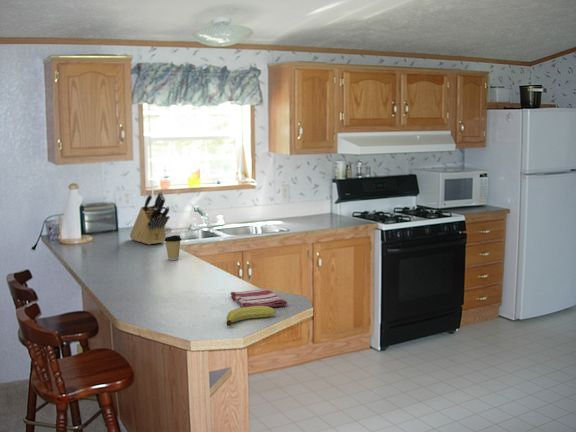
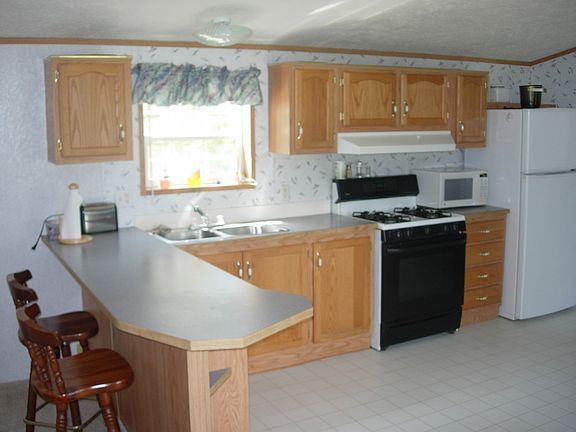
- fruit (250, 314)
- coffee cup (173, 247)
- dish towel (257, 297)
- knife block (149, 216)
